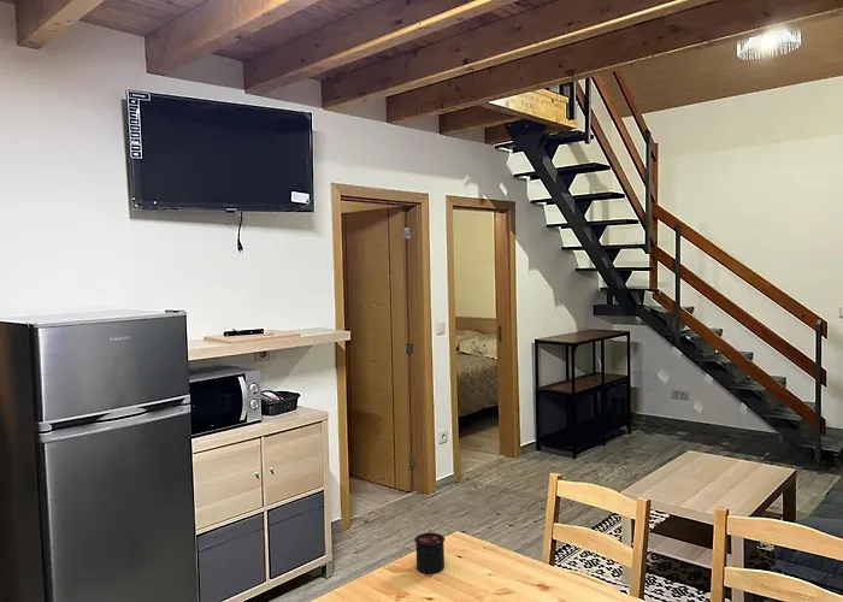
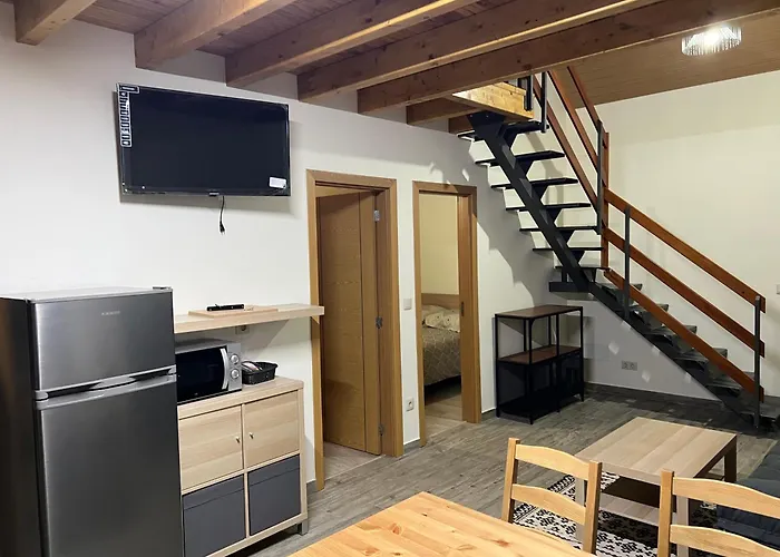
- candle (429, 545)
